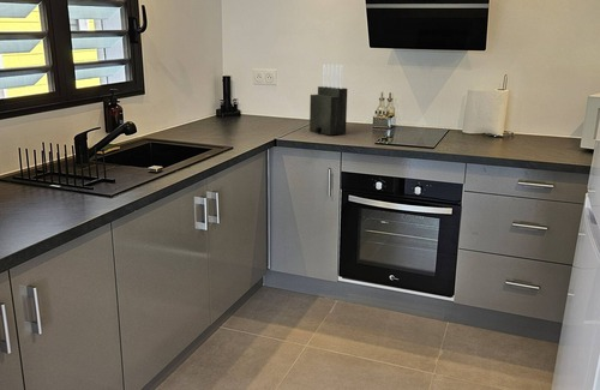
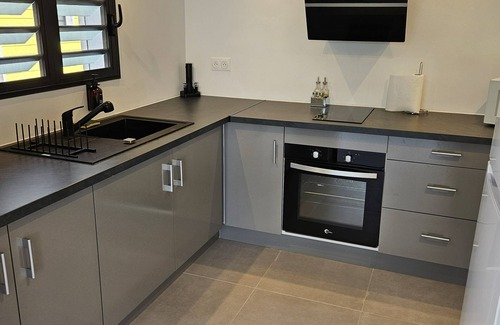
- knife block (326, 98)
